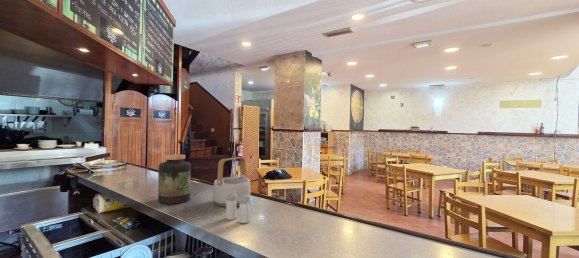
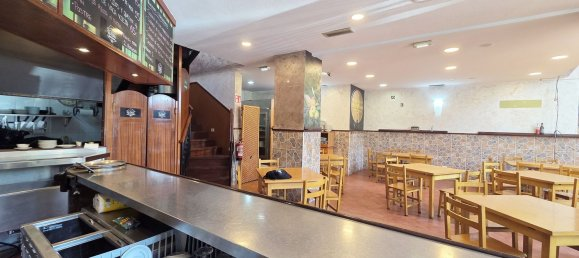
- teapot (234, 179)
- salt and pepper shaker (239, 207)
- jar (174, 177)
